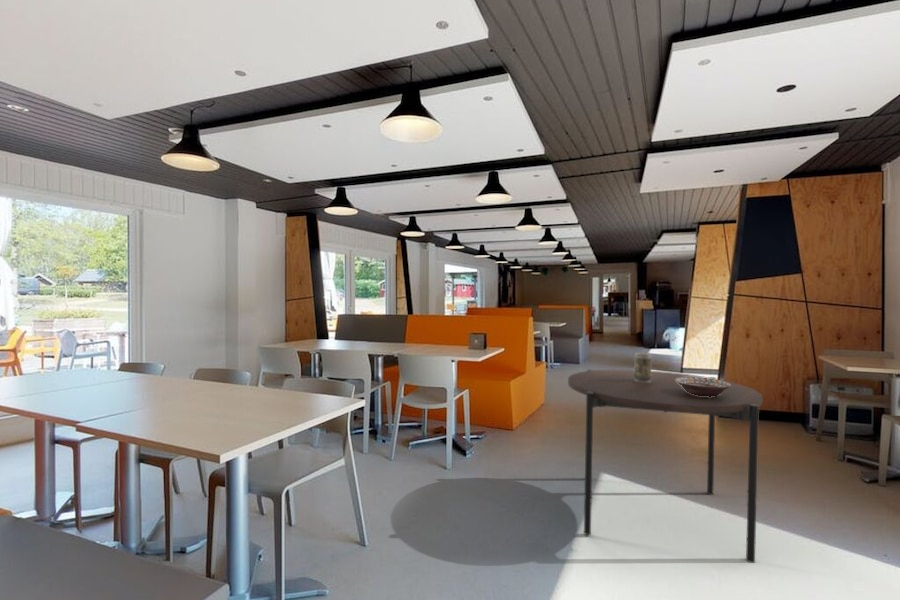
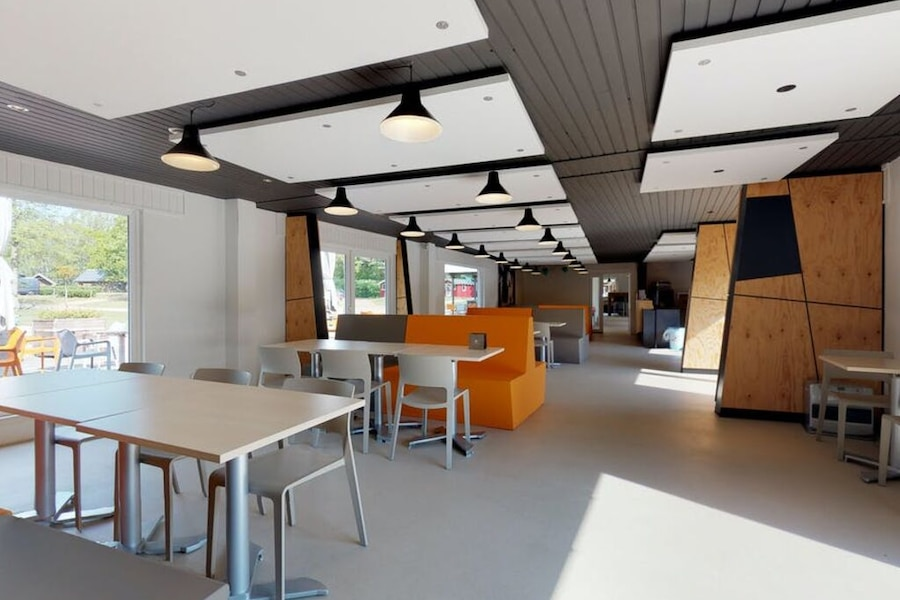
- dining table (655, 410)
- decorative bowl (702, 387)
- vase (642, 367)
